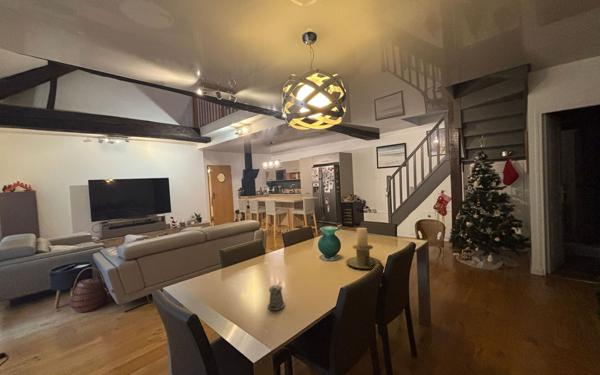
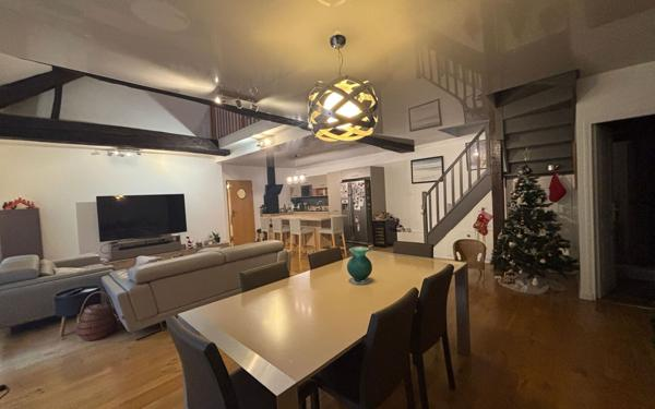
- candle holder (362, 246)
- pepper shaker (276, 294)
